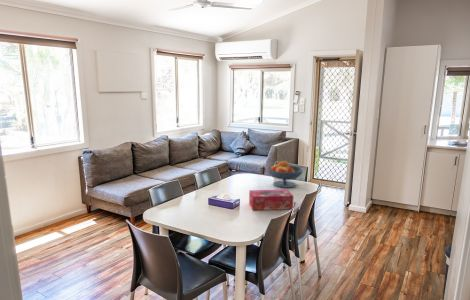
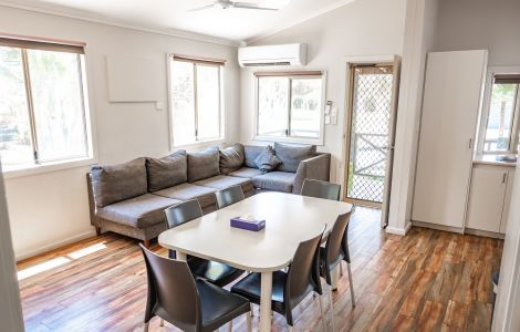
- tissue box (270, 199)
- fruit bowl (284, 173)
